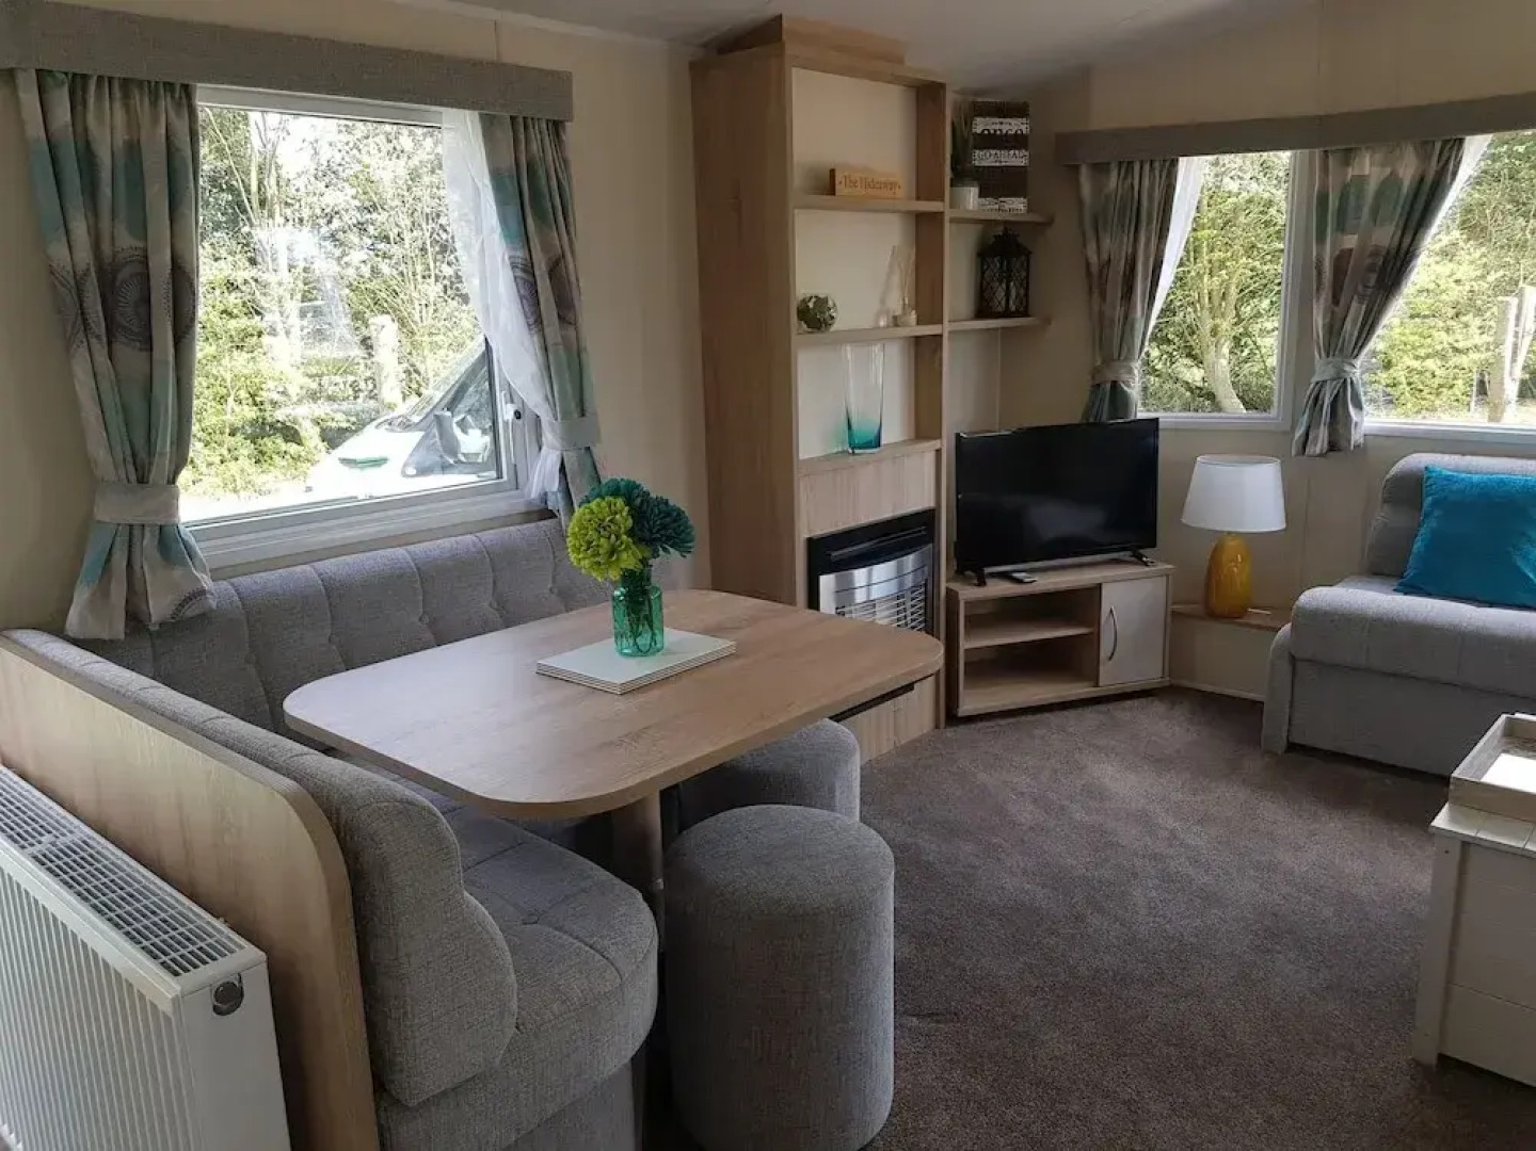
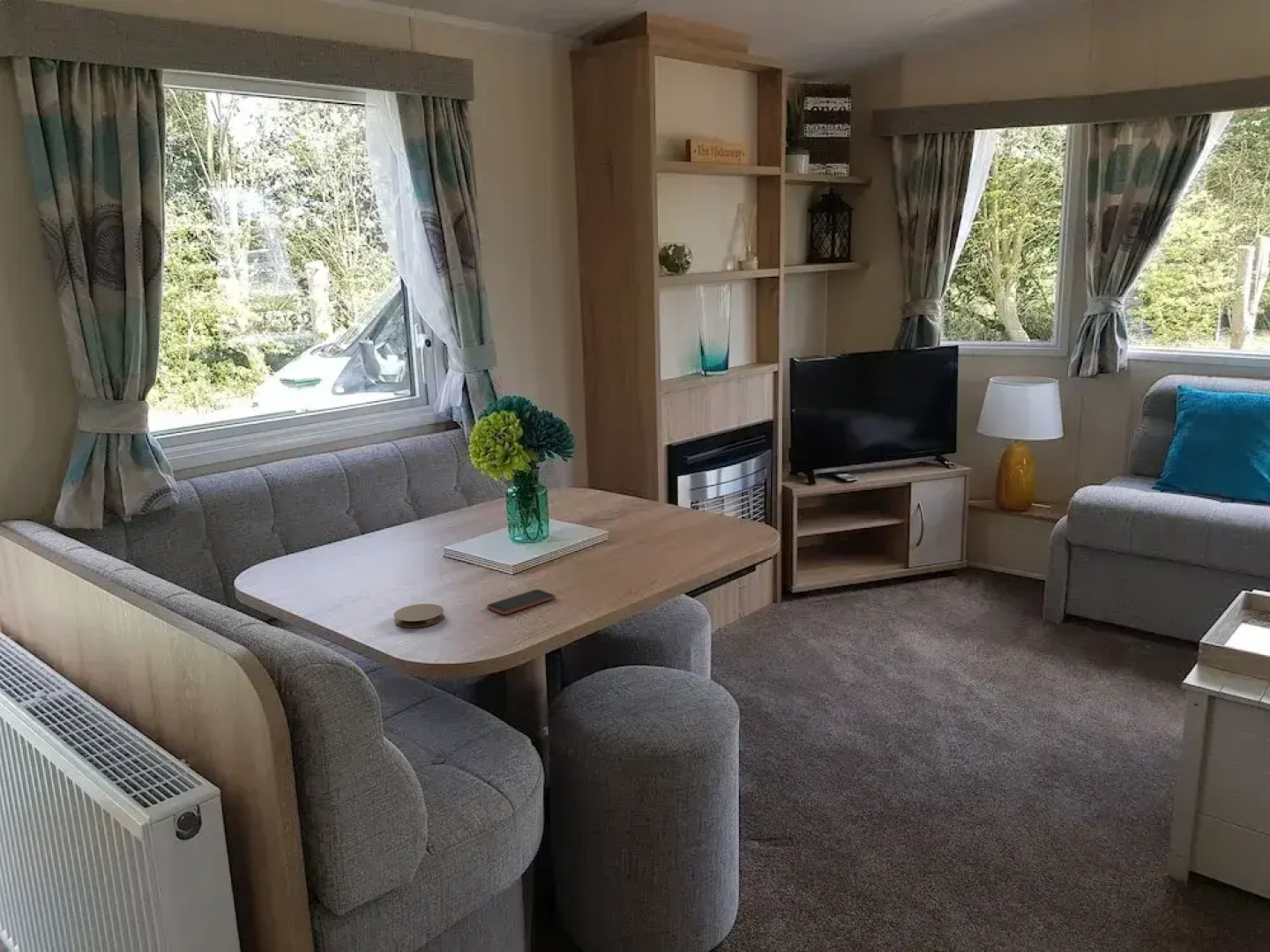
+ coaster (419, 615)
+ smartphone (521, 601)
